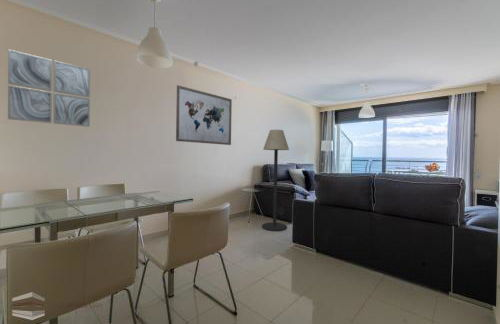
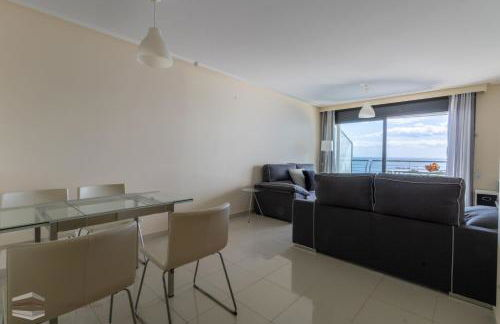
- wall art (51, 92)
- floor lamp (275, 178)
- wall art (206, 118)
